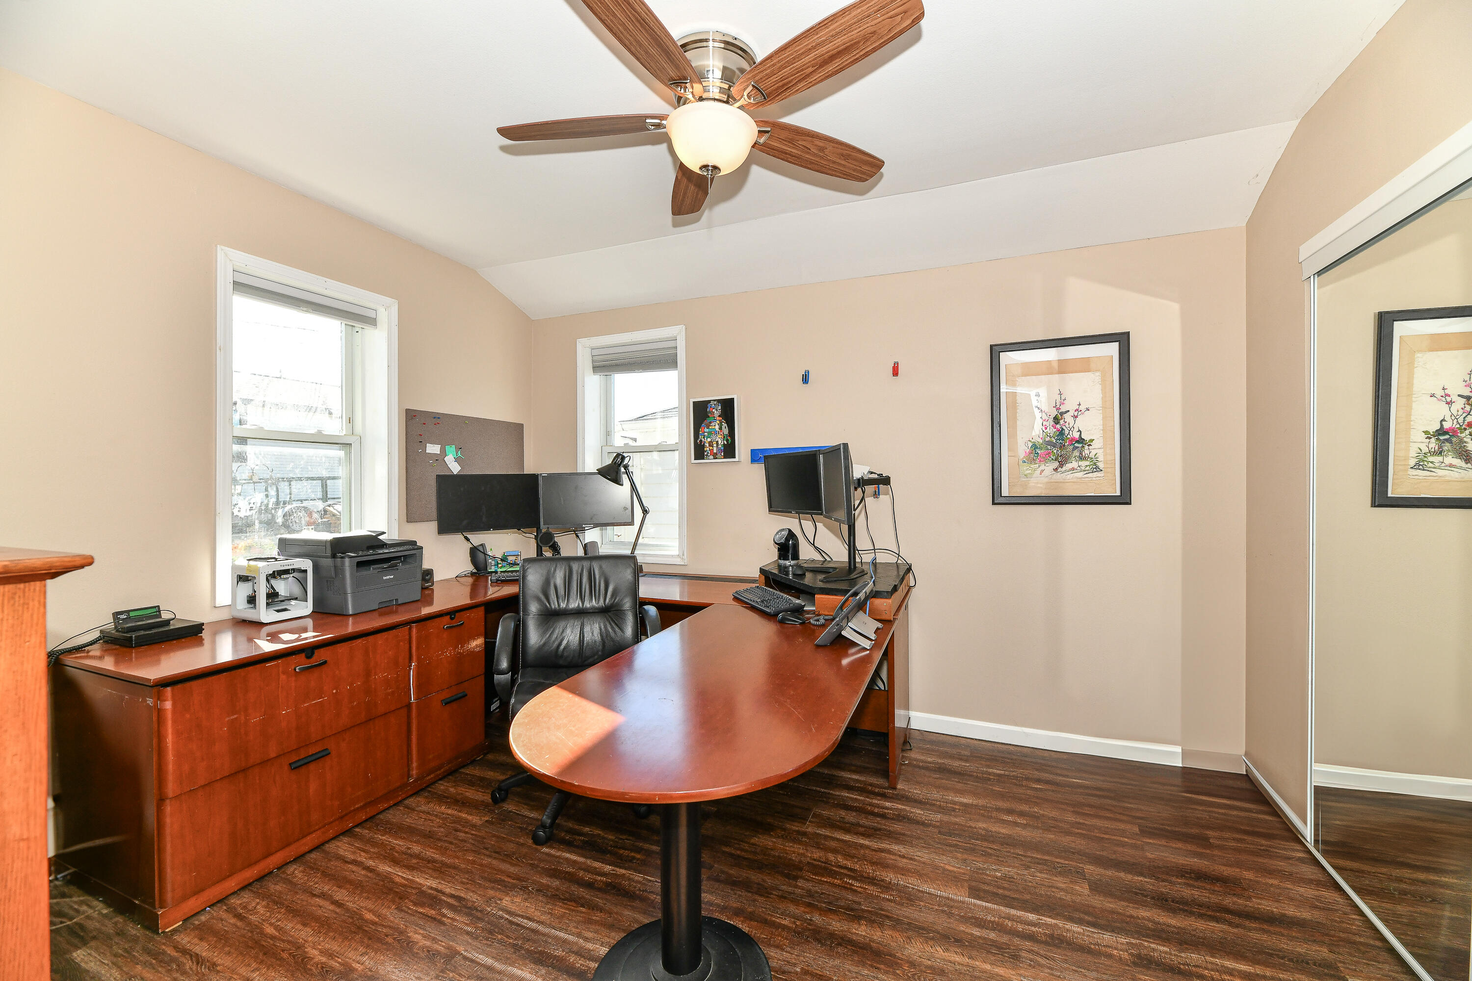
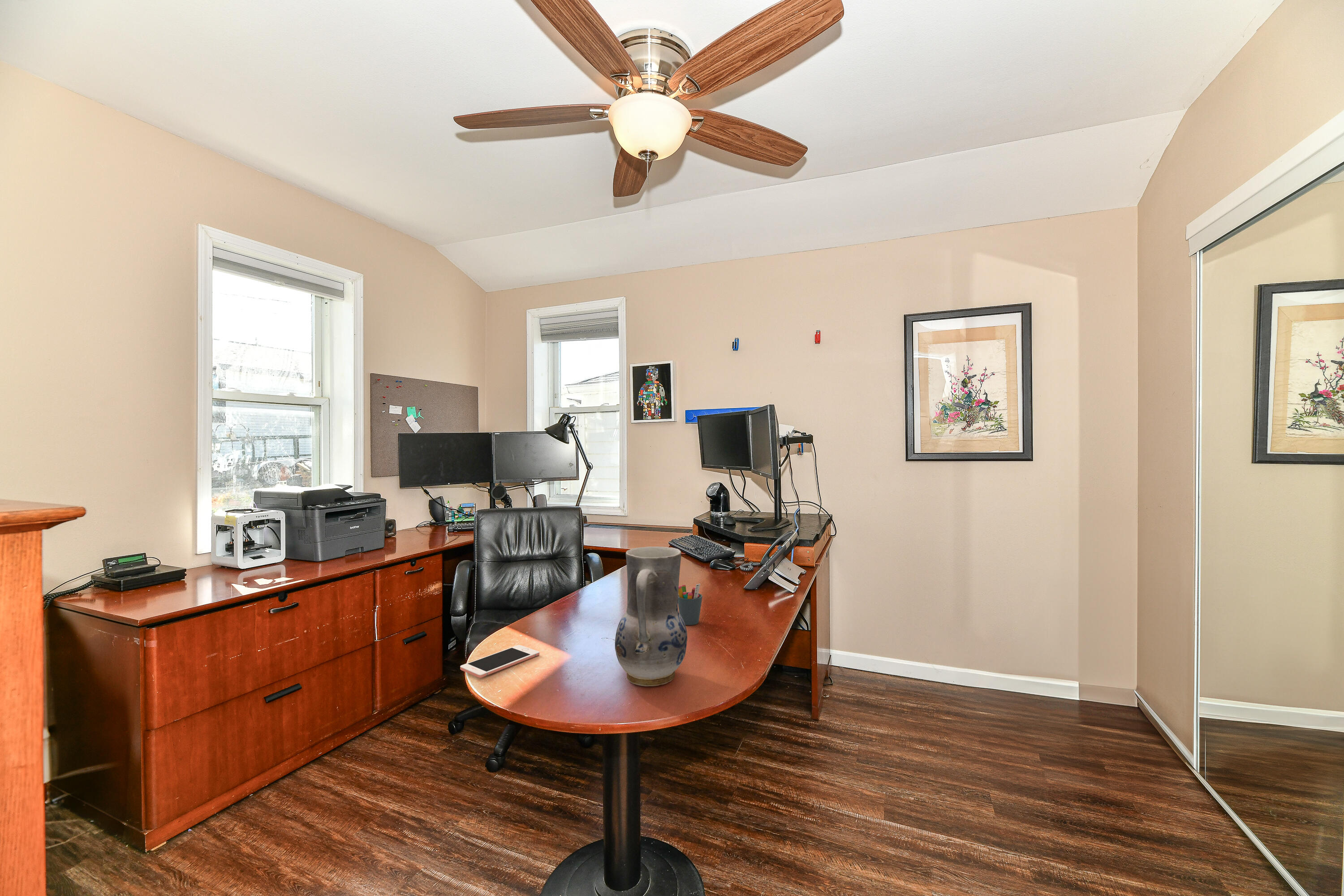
+ cell phone (501, 660)
+ vase (651, 614)
+ pen holder (689, 602)
